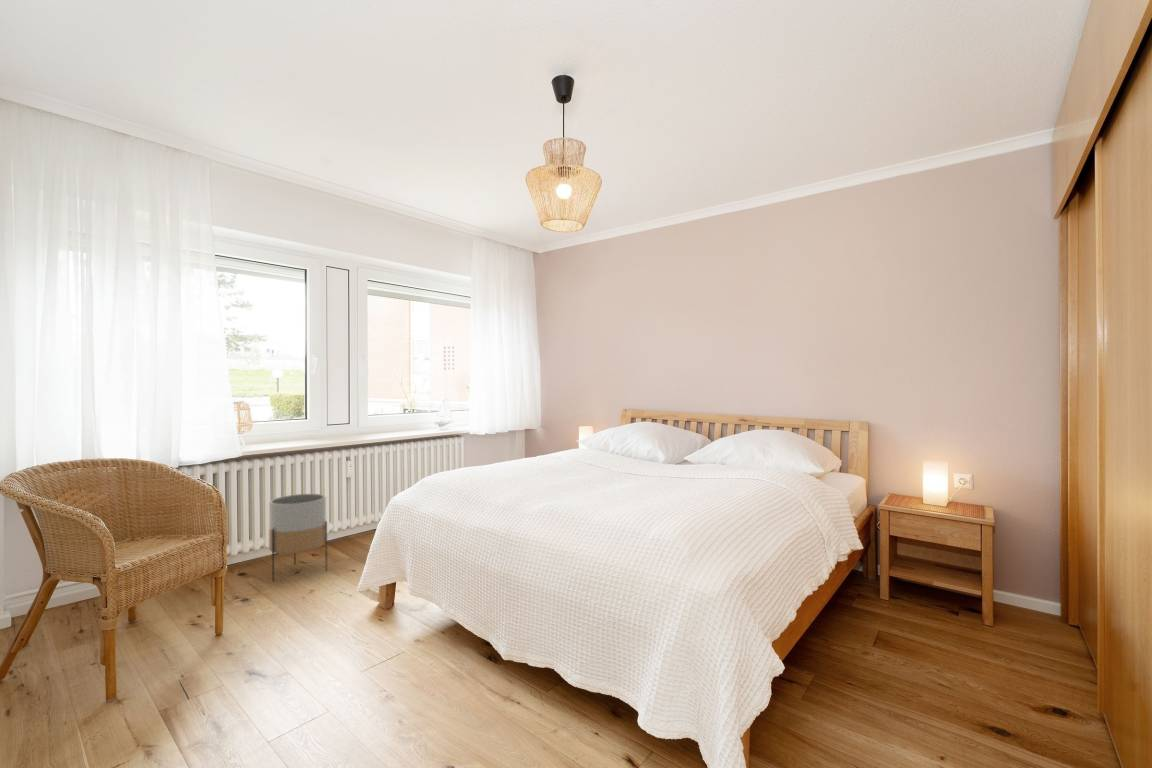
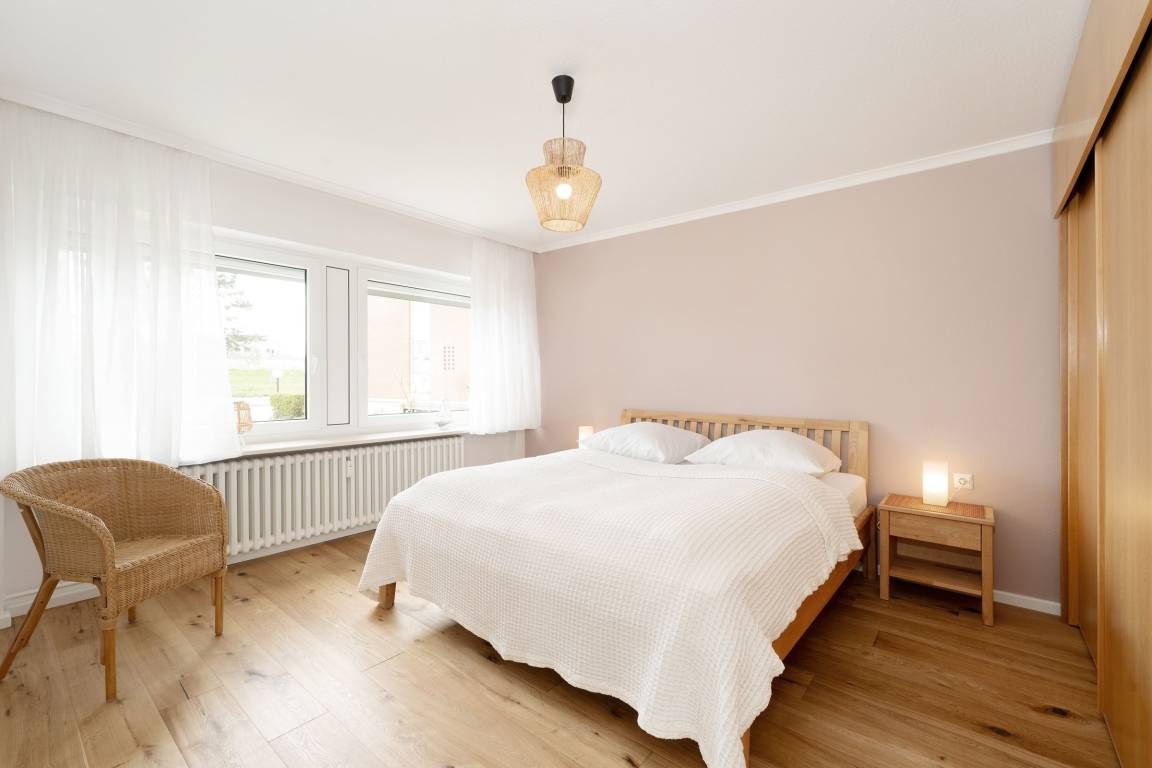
- planter (297, 535)
